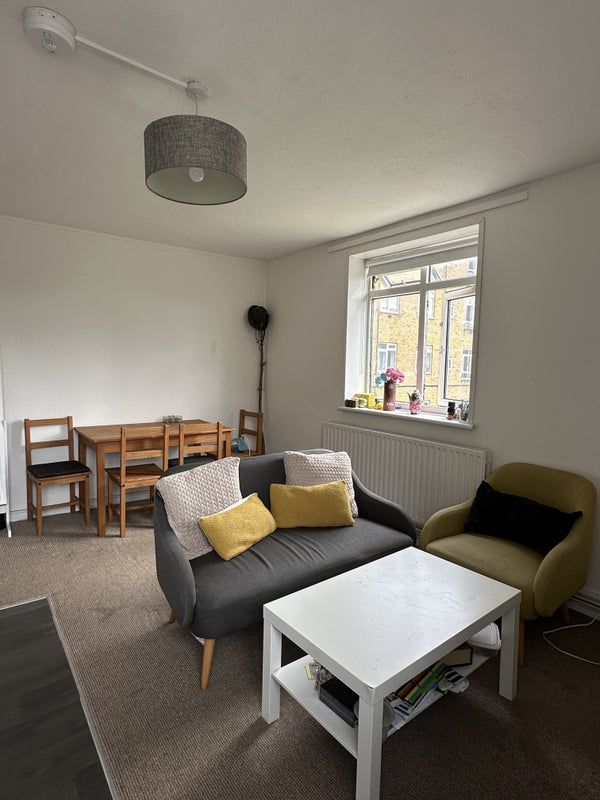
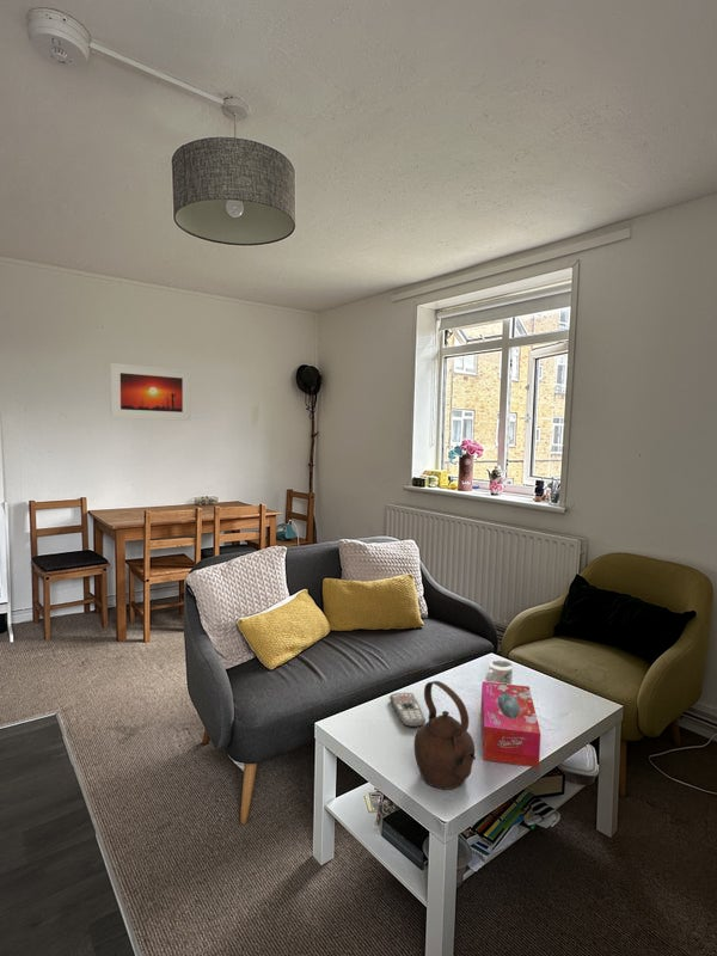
+ tissue box (508, 719)
+ teapot (448, 736)
+ mug (497, 678)
+ remote control (407, 709)
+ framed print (152, 393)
